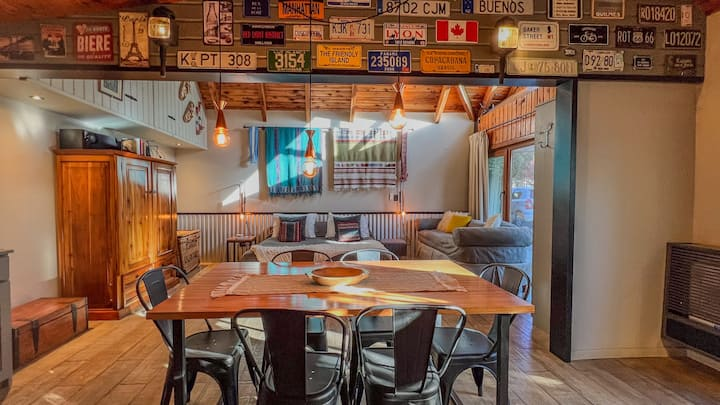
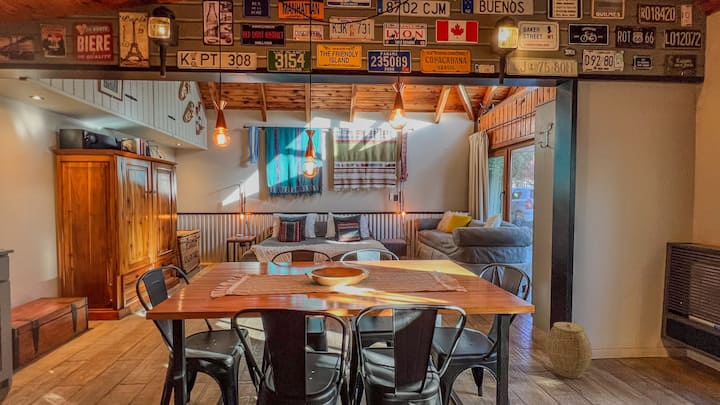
+ woven basket (568, 348)
